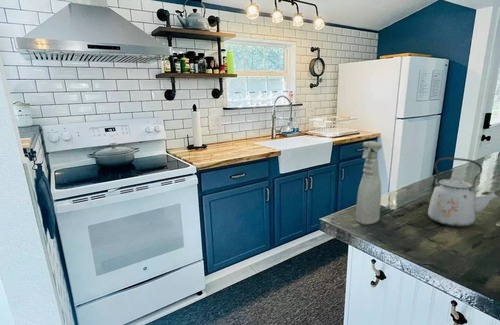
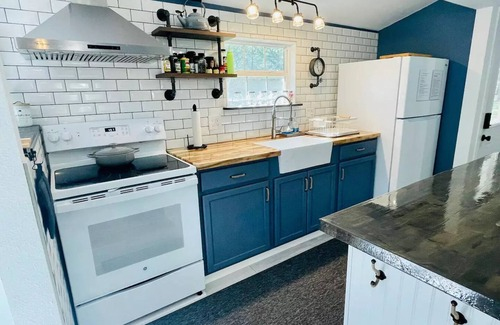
- spray bottle (370, 181)
- kettle (463, 192)
